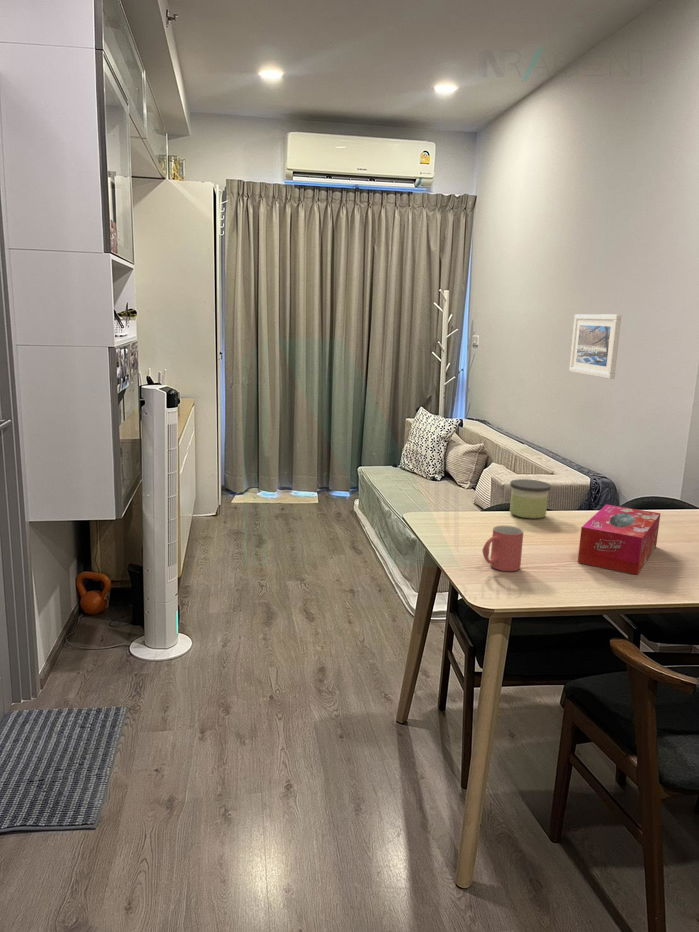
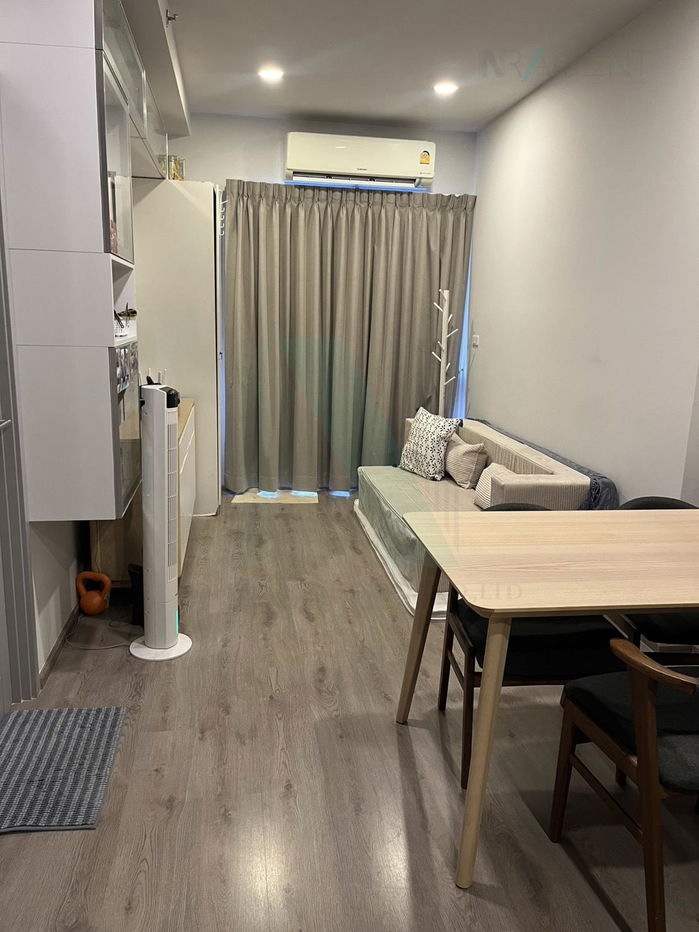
- tissue box (620, 536)
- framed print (593, 345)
- mug (501, 549)
- candle (529, 499)
